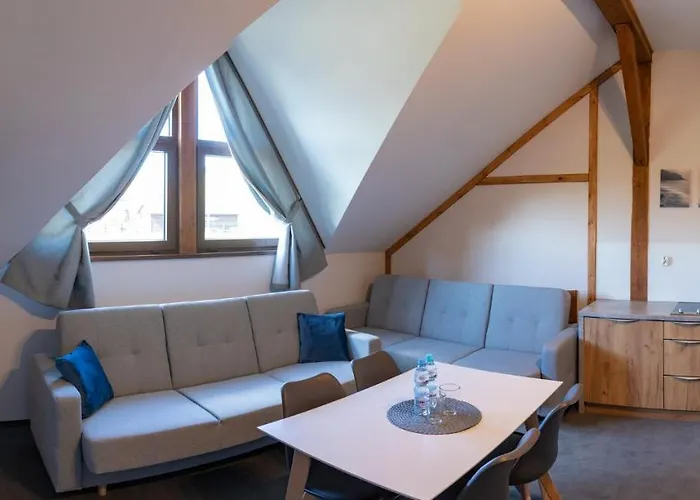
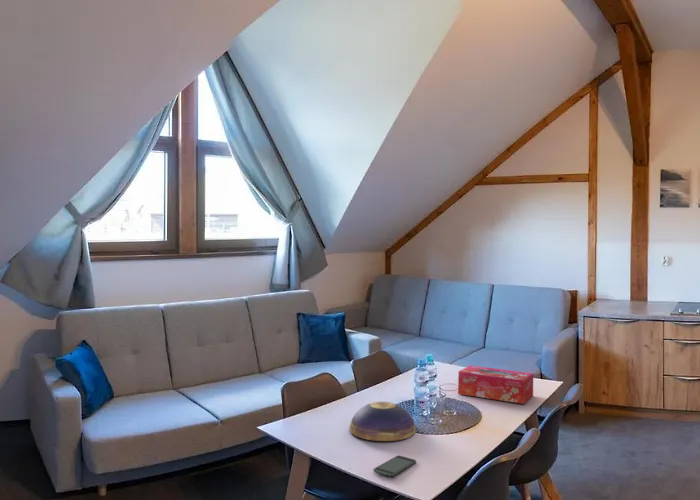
+ decorative bowl (382, 416)
+ smartphone (395, 466)
+ tissue box (495, 383)
